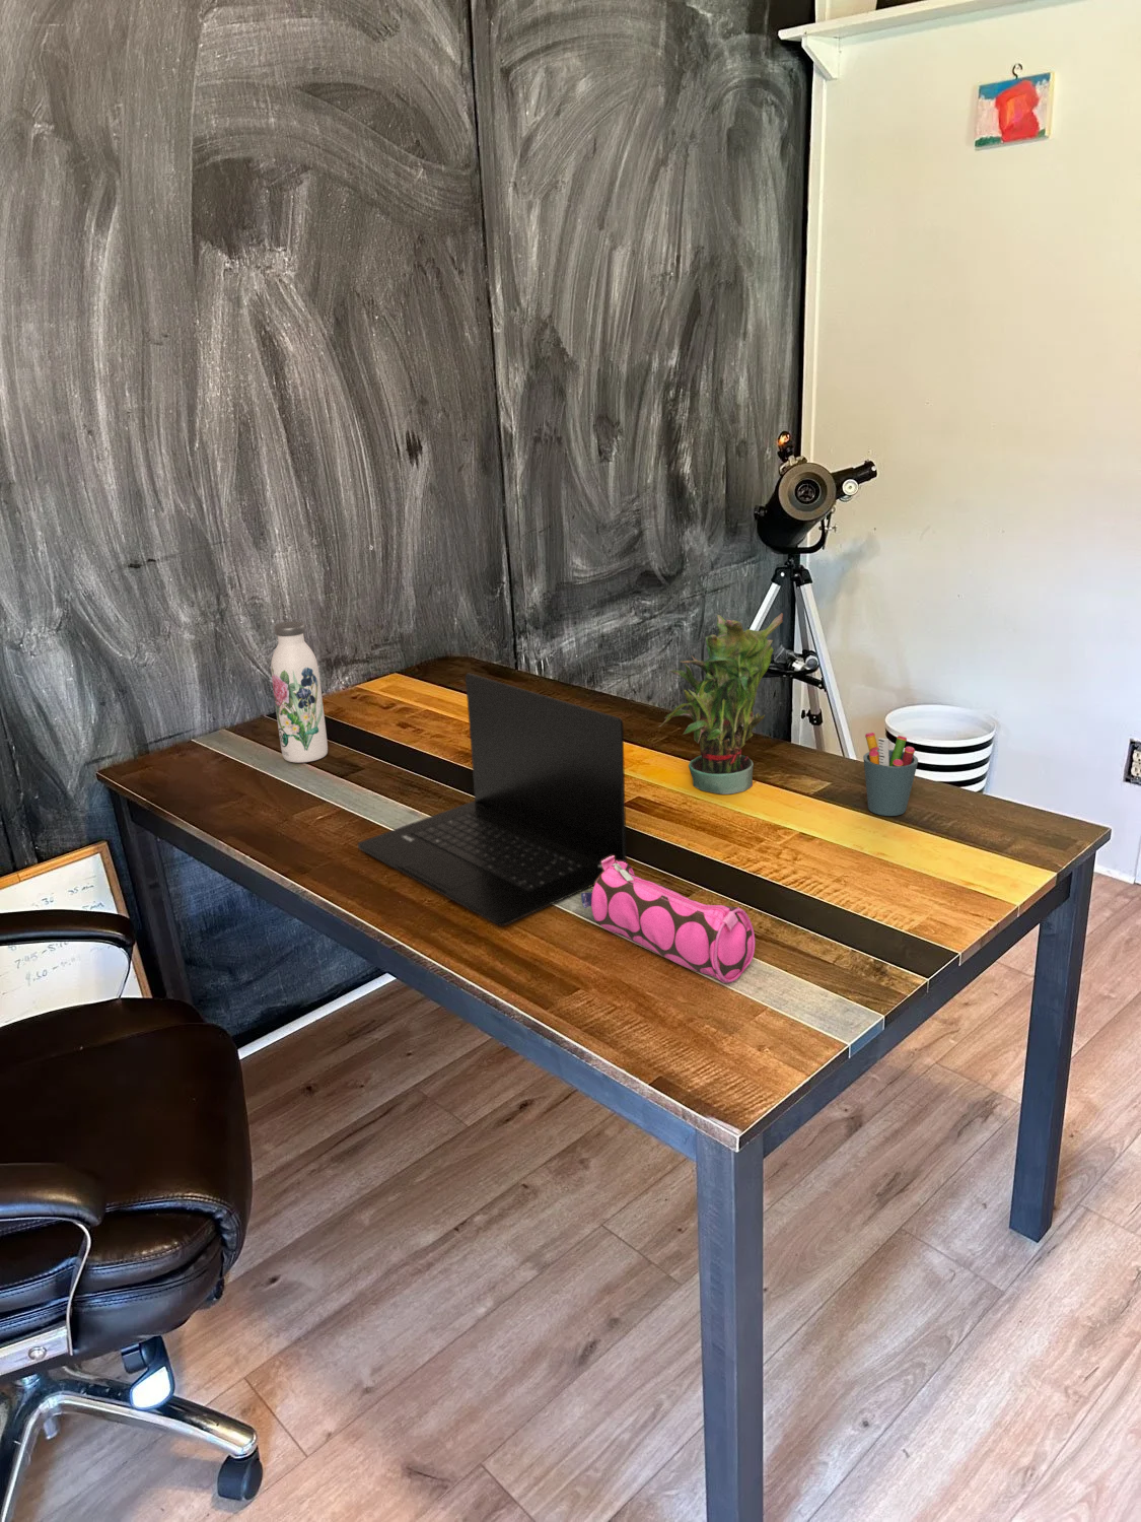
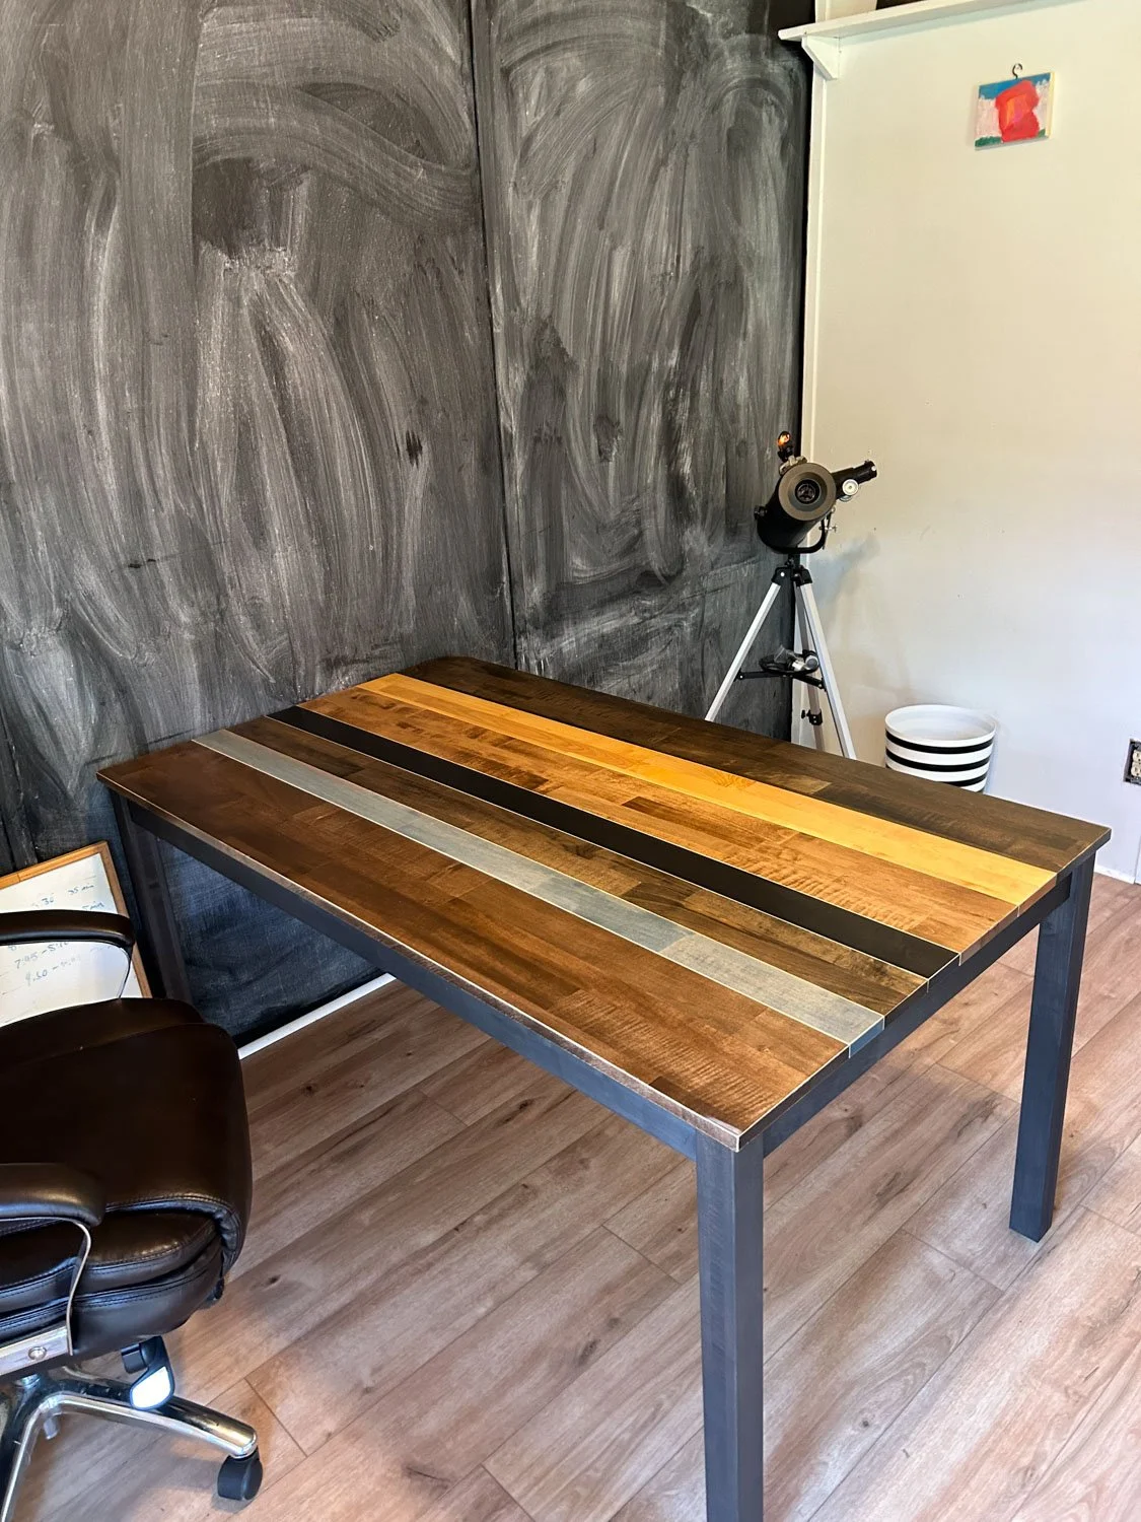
- pencil case (670, 916)
- water bottle (297, 690)
- pen holder (888, 769)
- potted plant (719, 700)
- laptop (482, 786)
